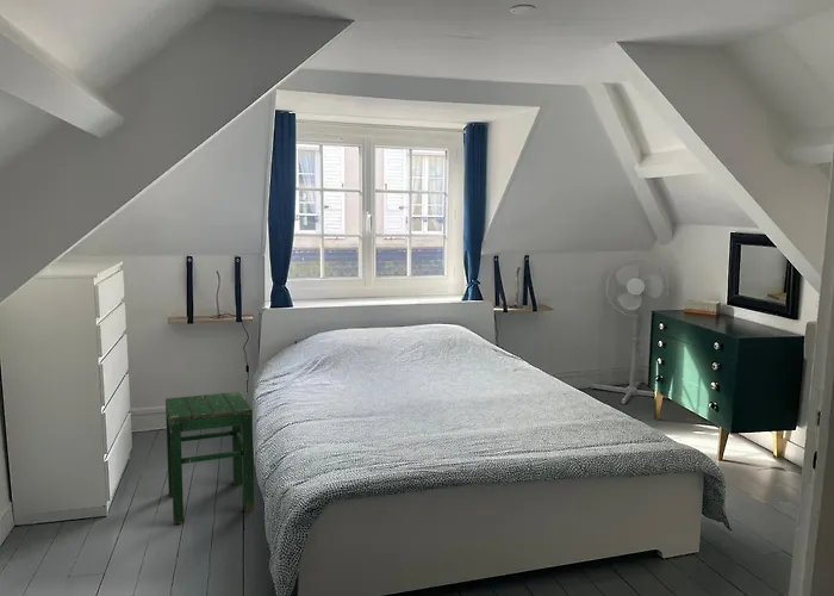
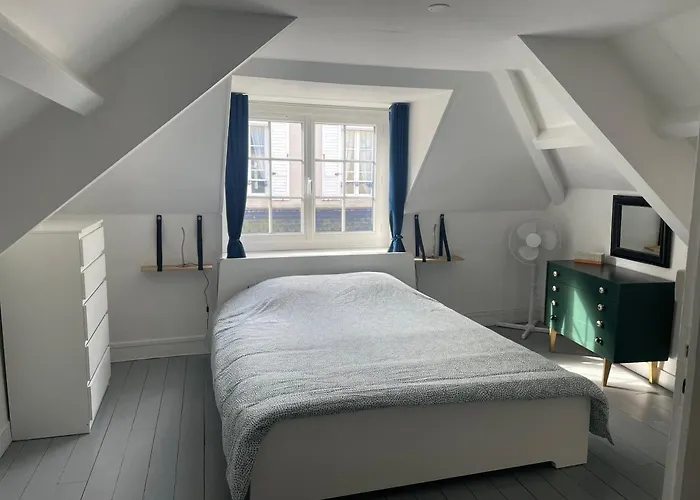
- stool (208, 454)
